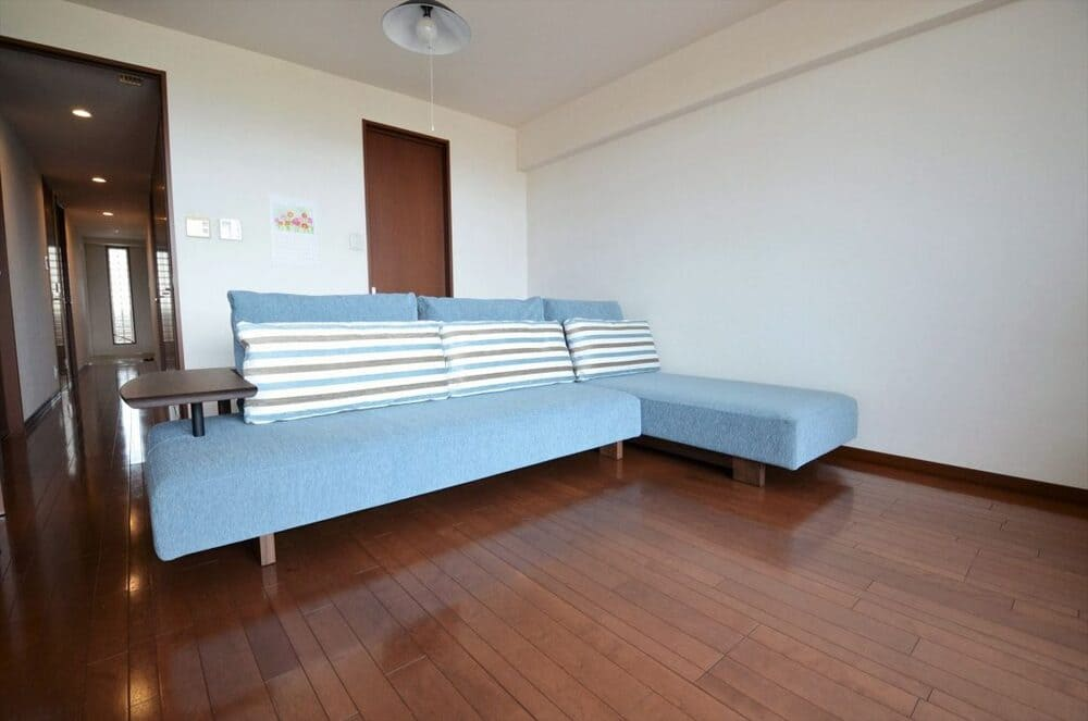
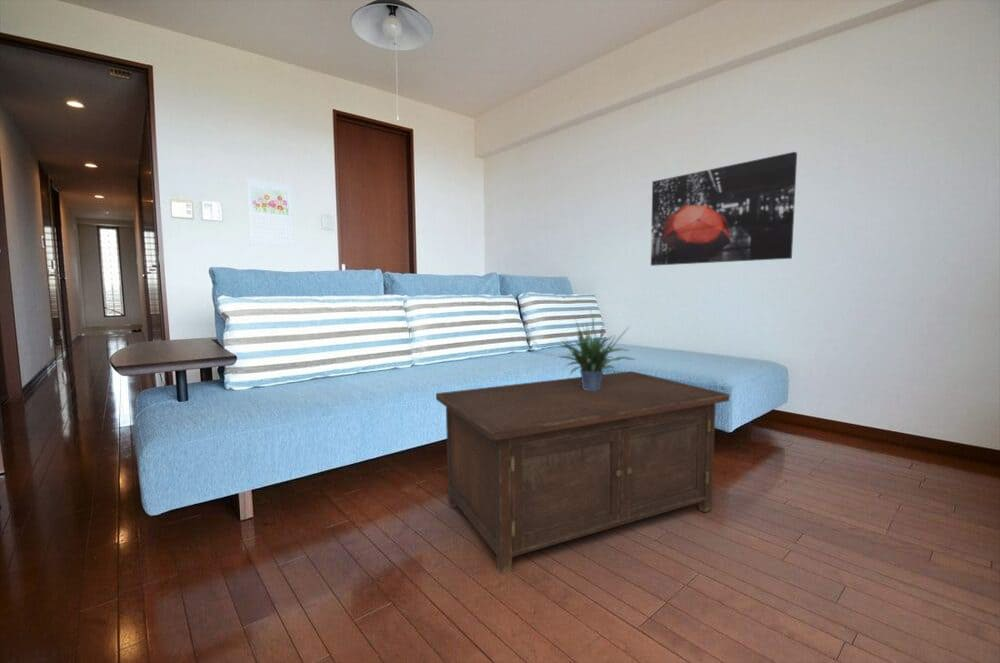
+ potted plant (595, 348)
+ cabinet (579, 452)
+ wall art (714, 216)
